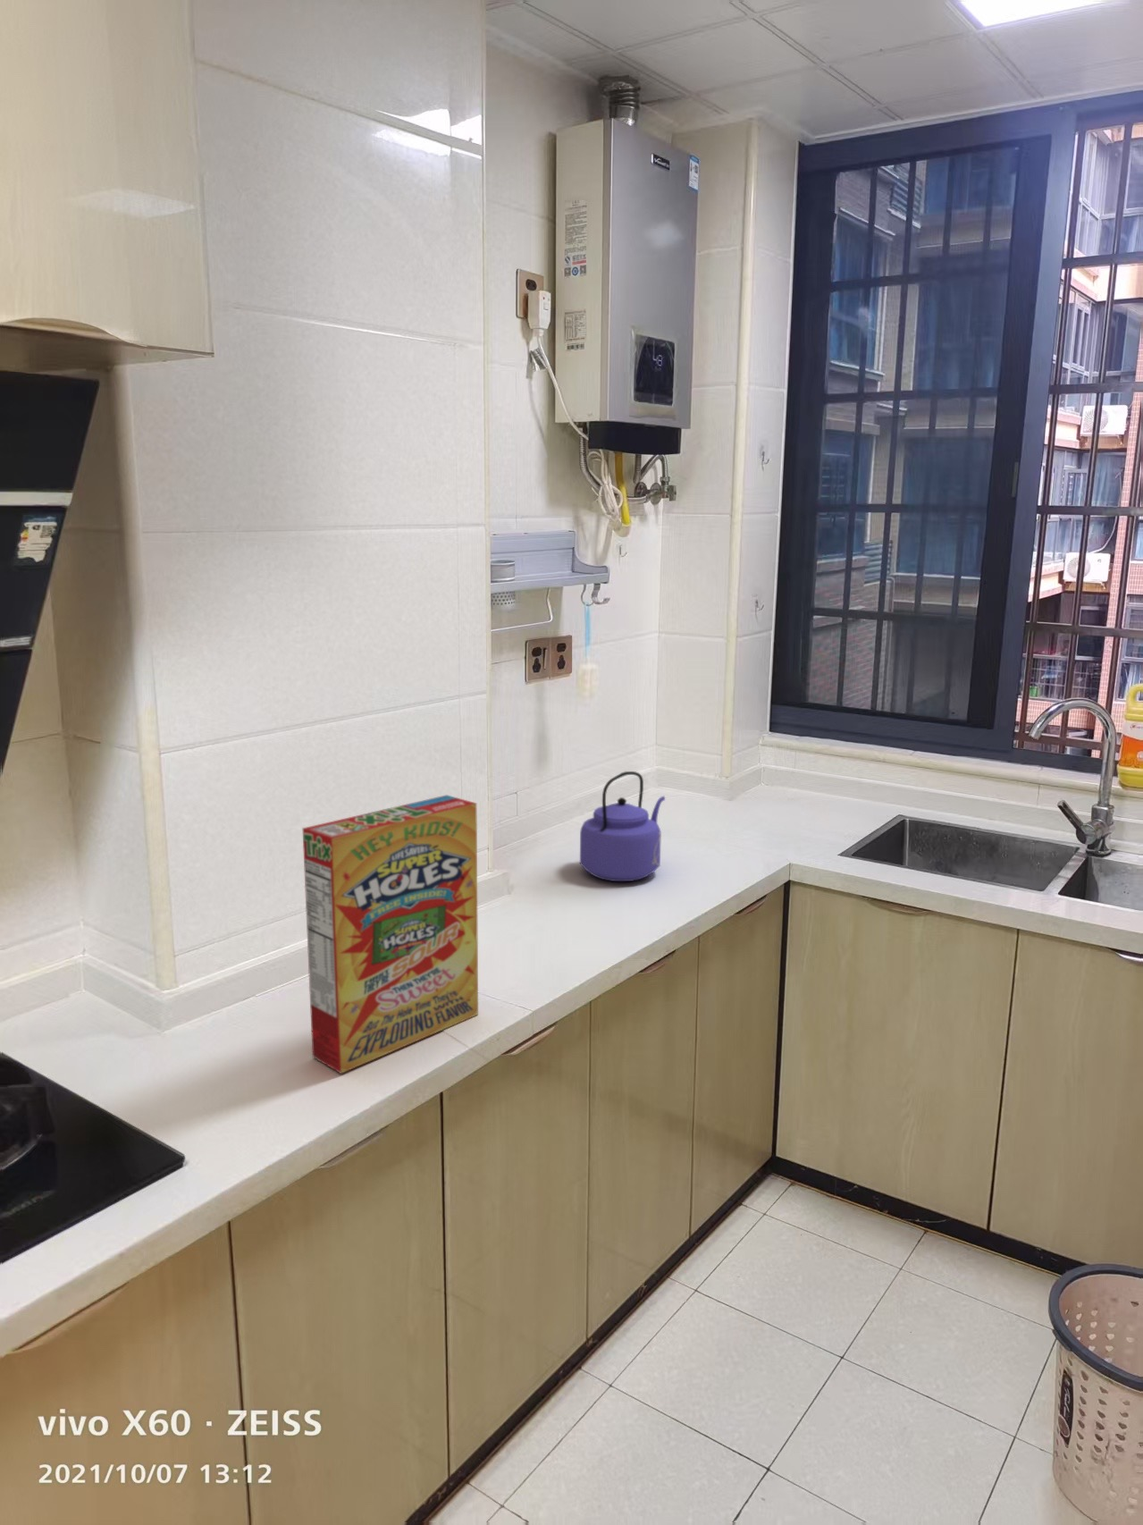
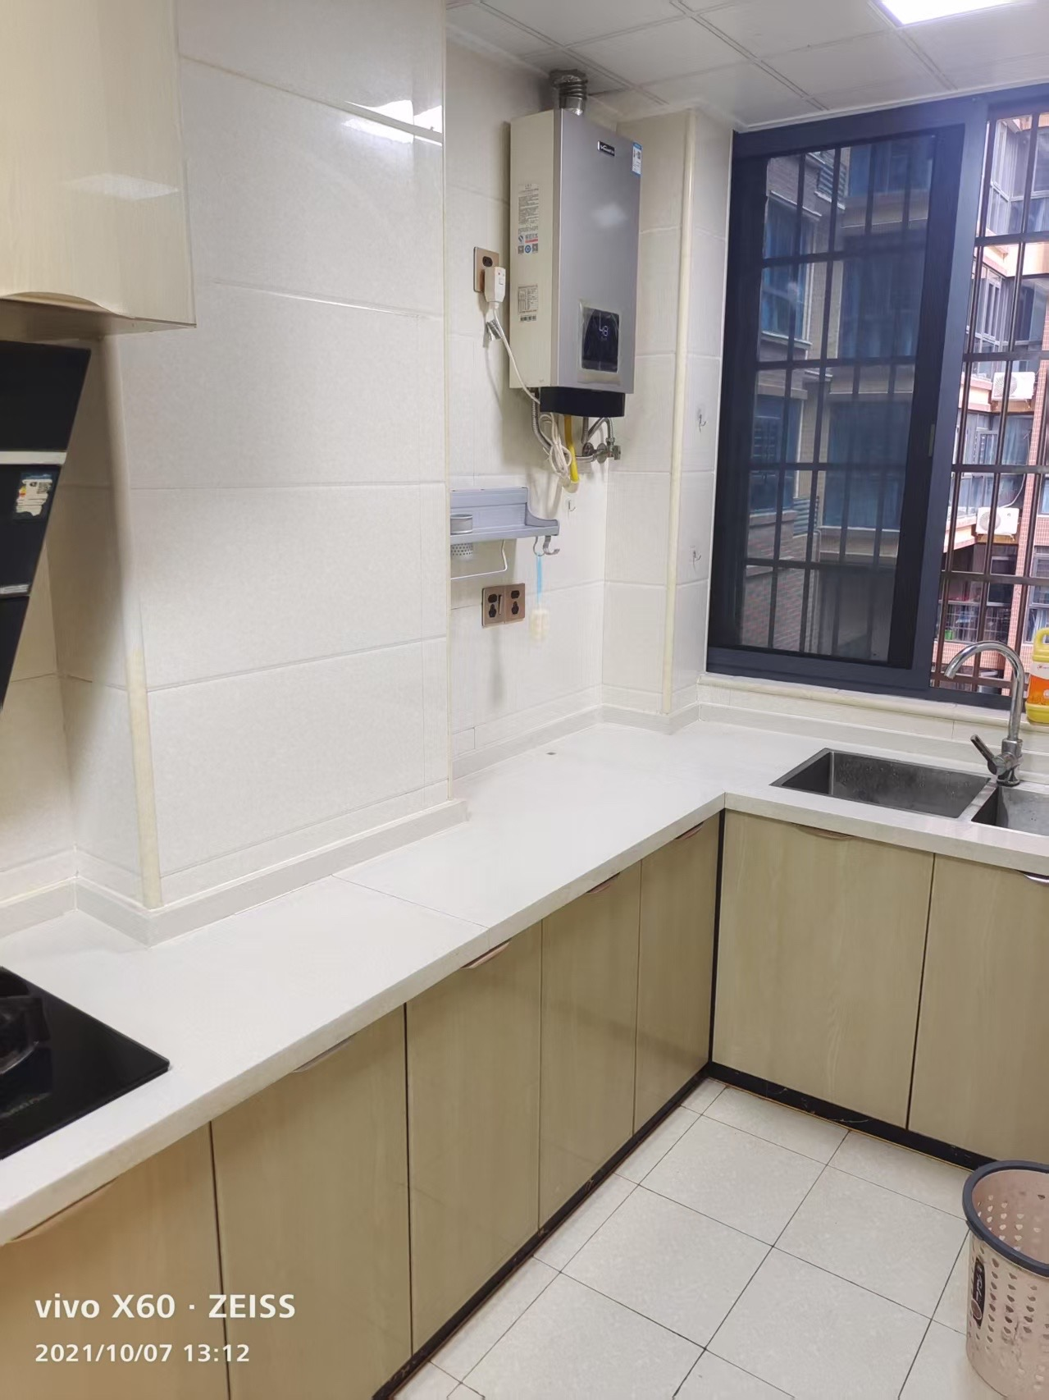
- kettle (630, 820)
- cereal box (396, 927)
